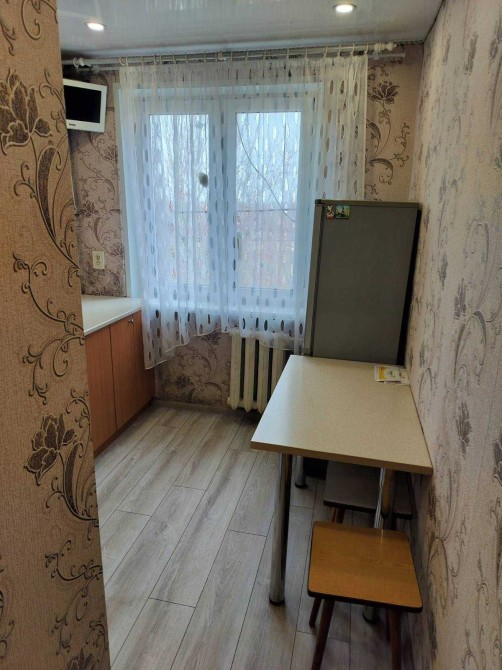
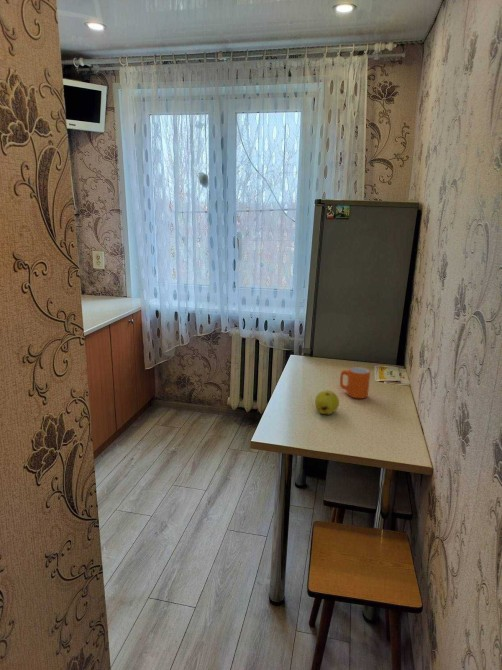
+ mug (354, 382)
+ fruit (327, 401)
